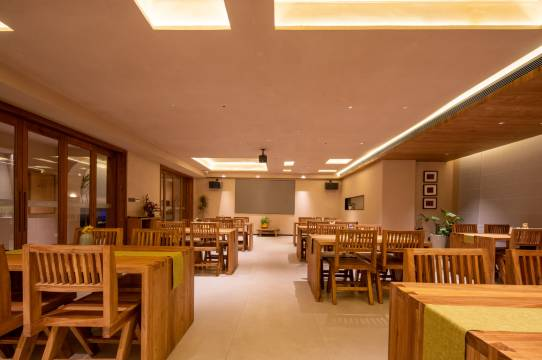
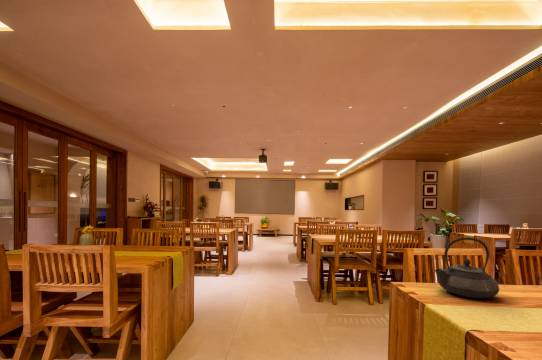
+ teapot (463, 265)
